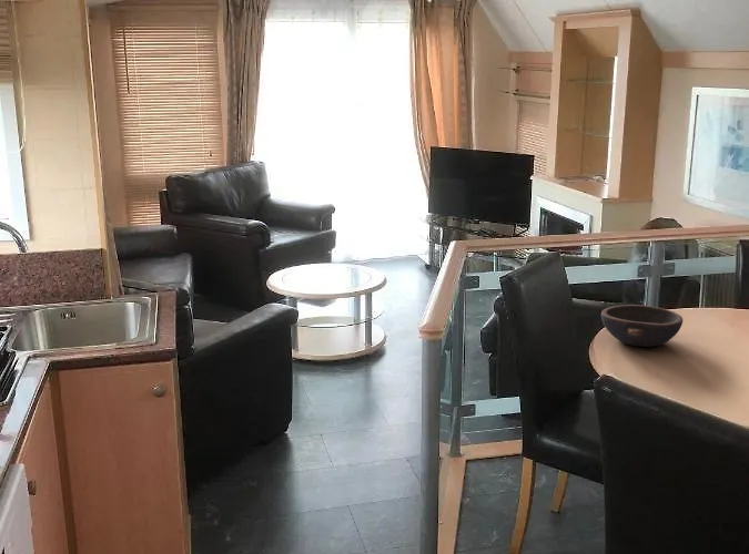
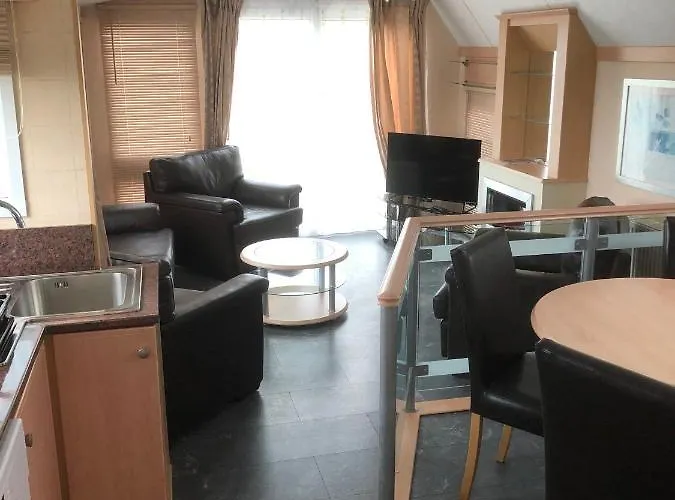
- bowl (640, 327)
